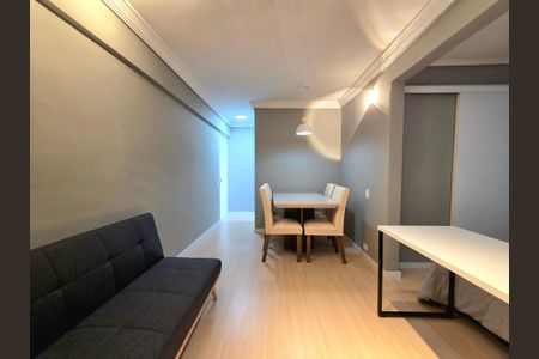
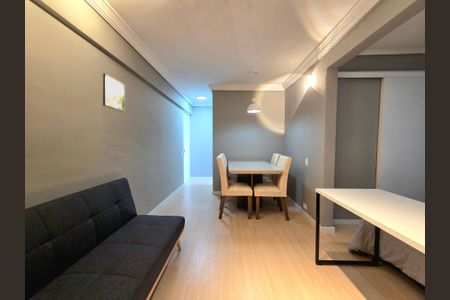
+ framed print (114, 94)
